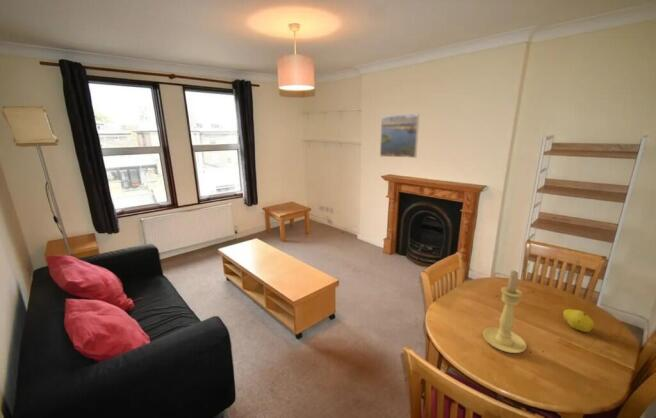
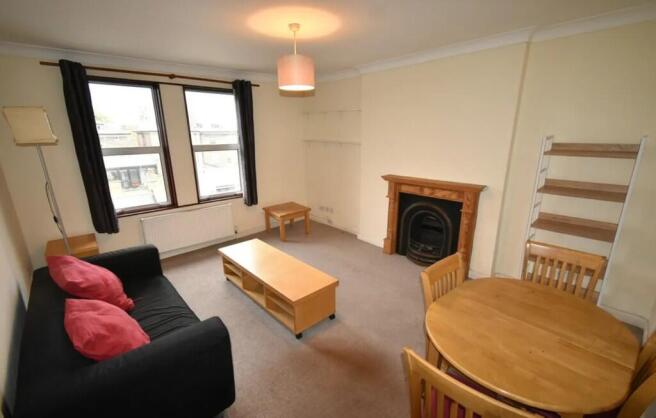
- candle holder (509, 306)
- fruit (577, 319)
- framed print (398, 136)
